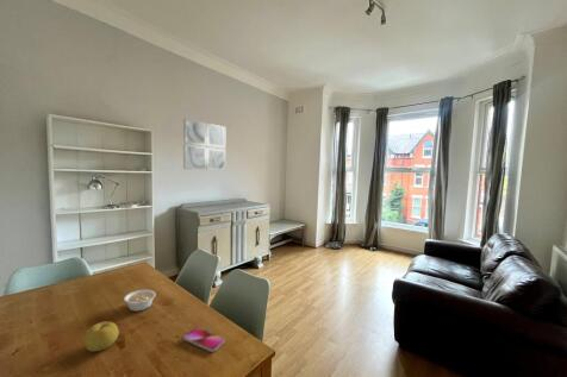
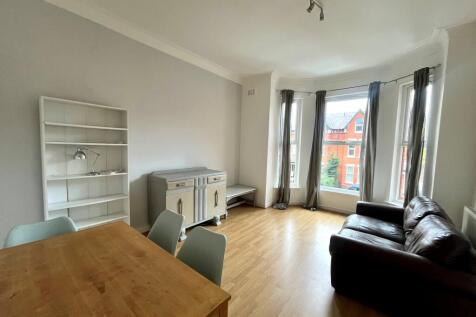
- legume (141, 300)
- smartphone (204, 338)
- wall art (205, 145)
- fruit (101, 335)
